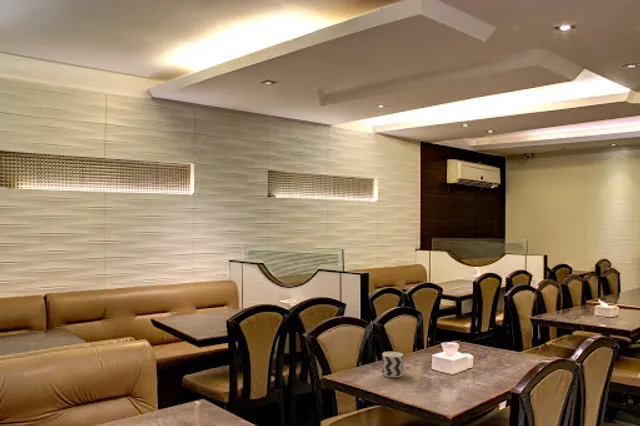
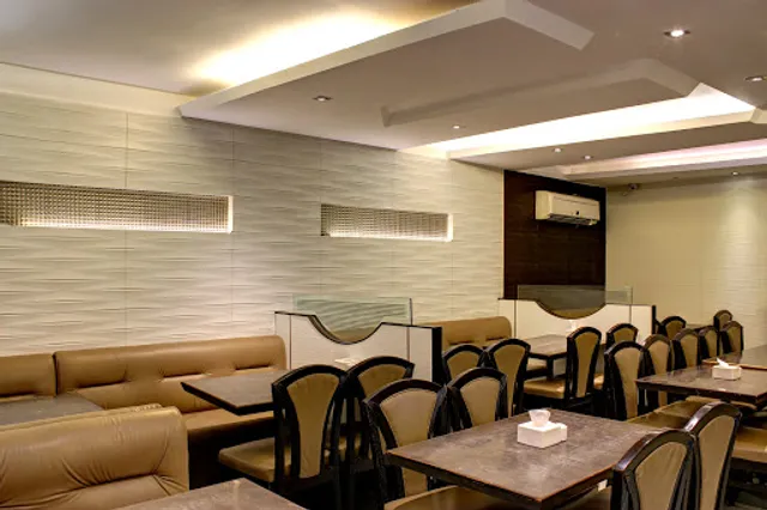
- cup (394, 363)
